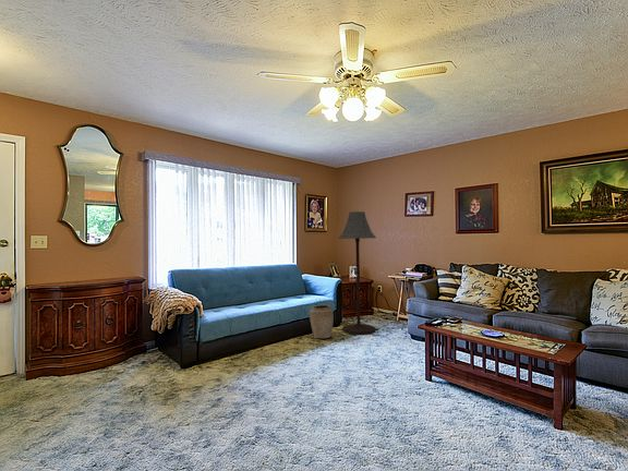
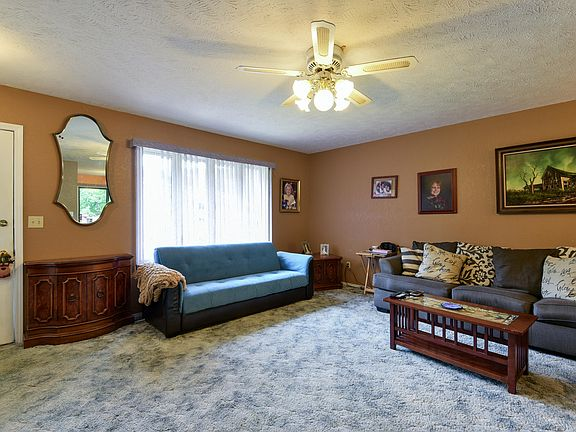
- floor lamp (358, 270)
- vase (322, 321)
